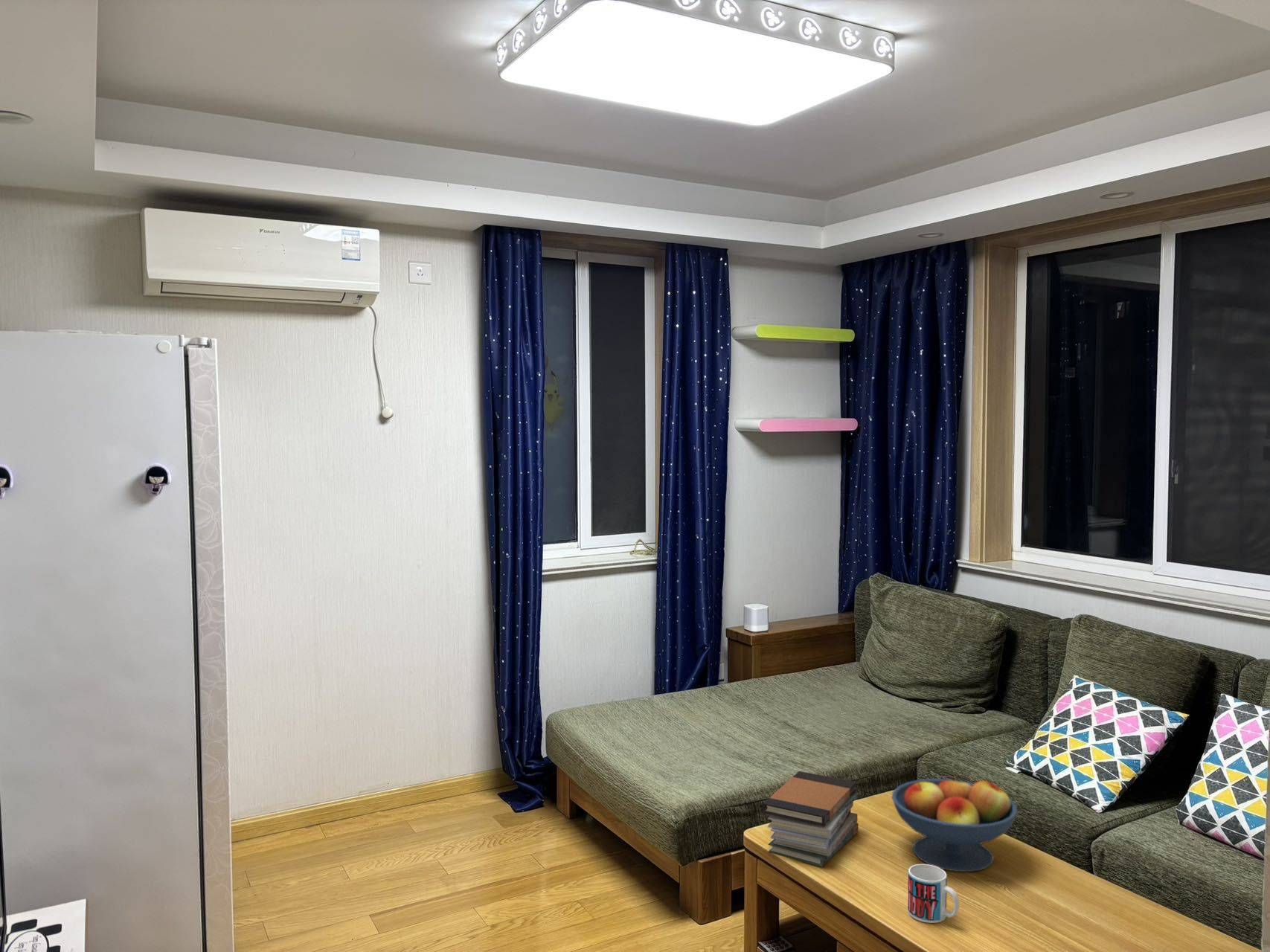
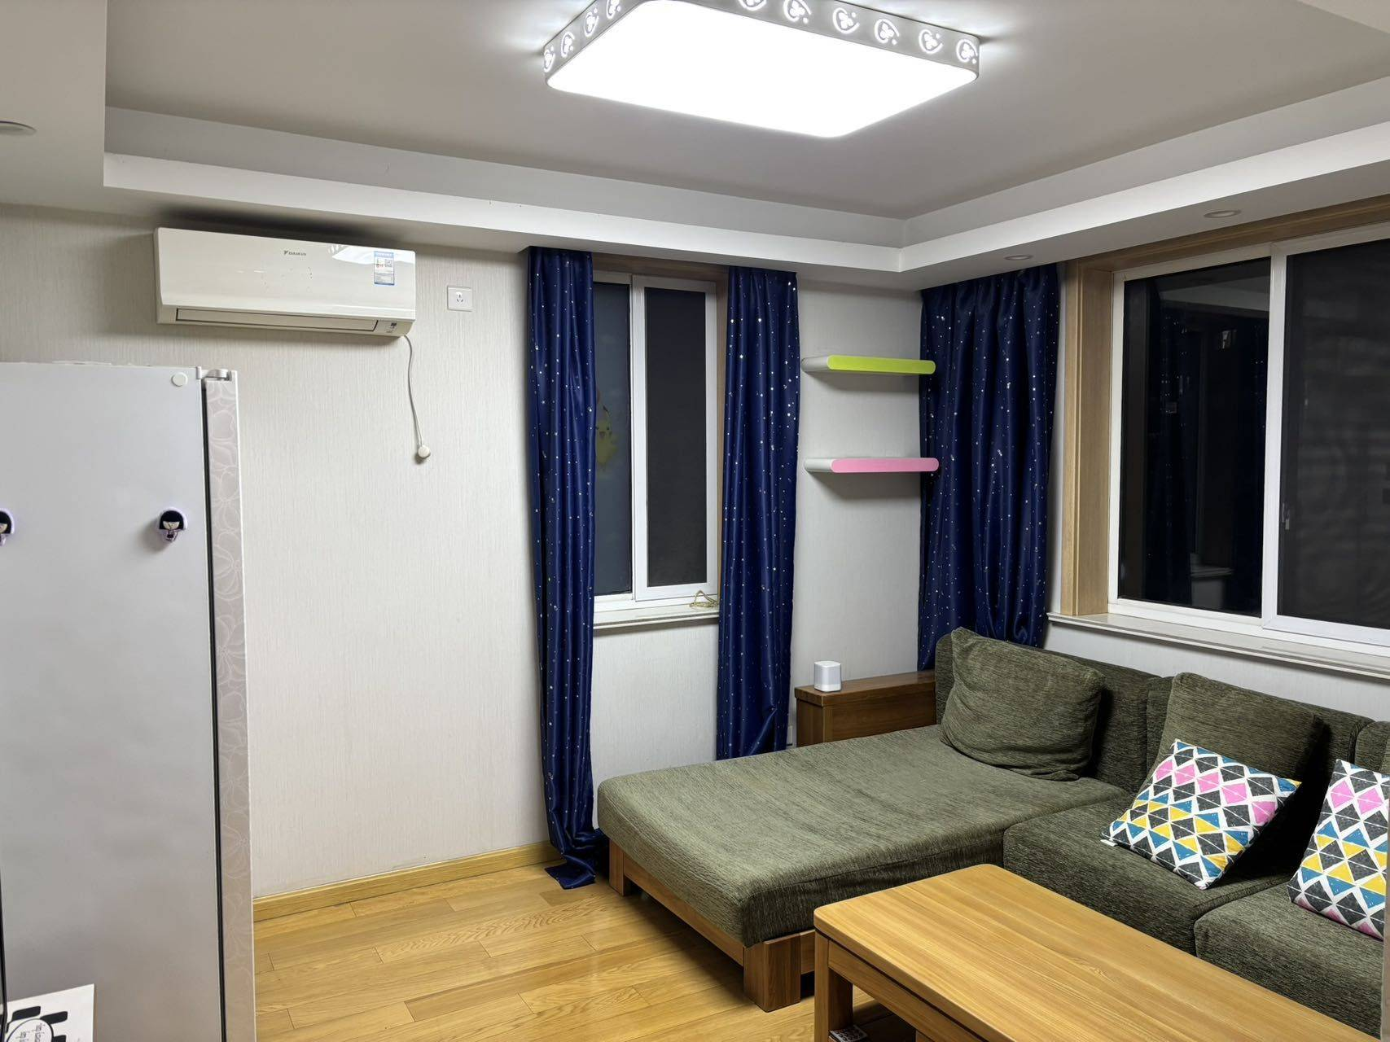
- book stack (812, 817)
- fruit bowl (953, 818)
- mug (934, 894)
